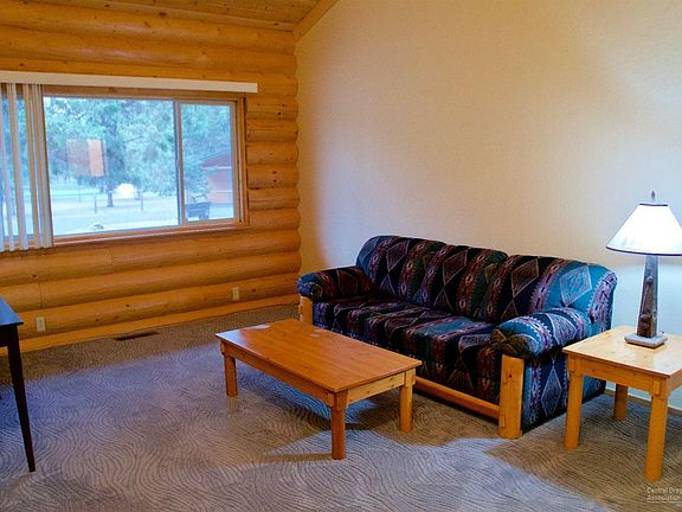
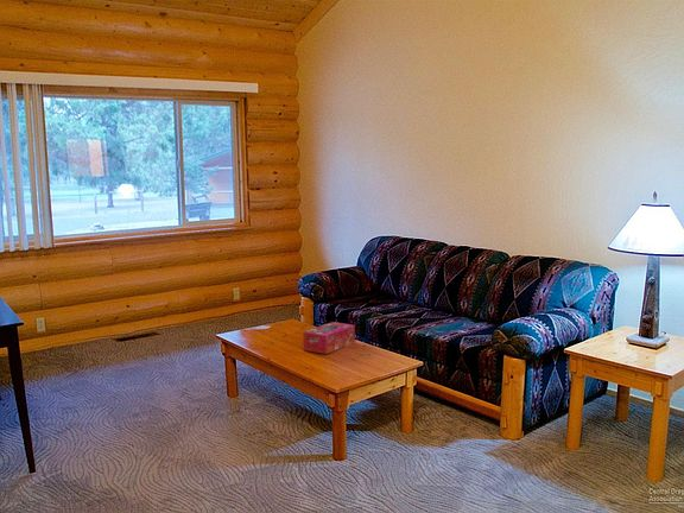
+ tissue box (329, 337)
